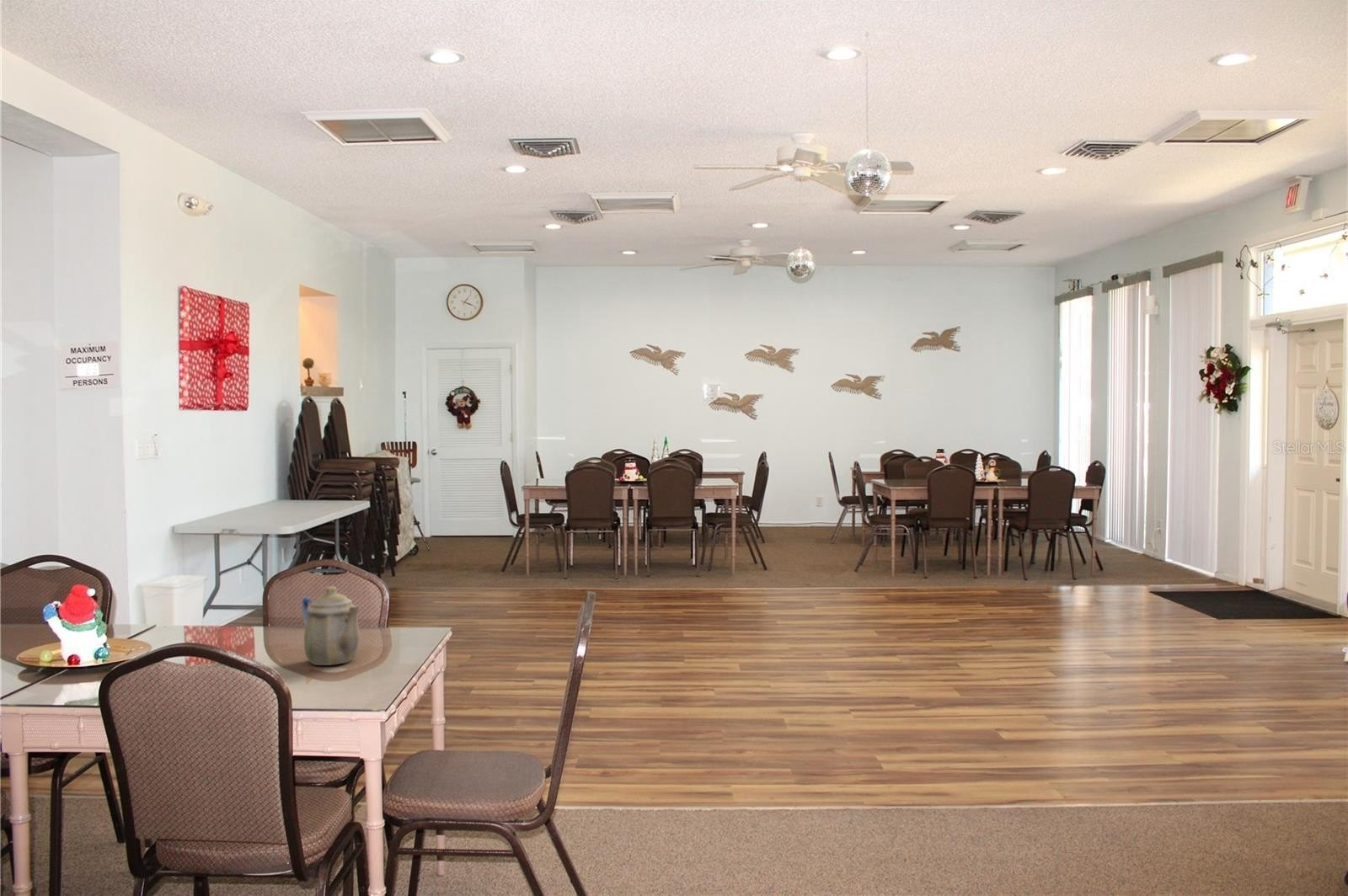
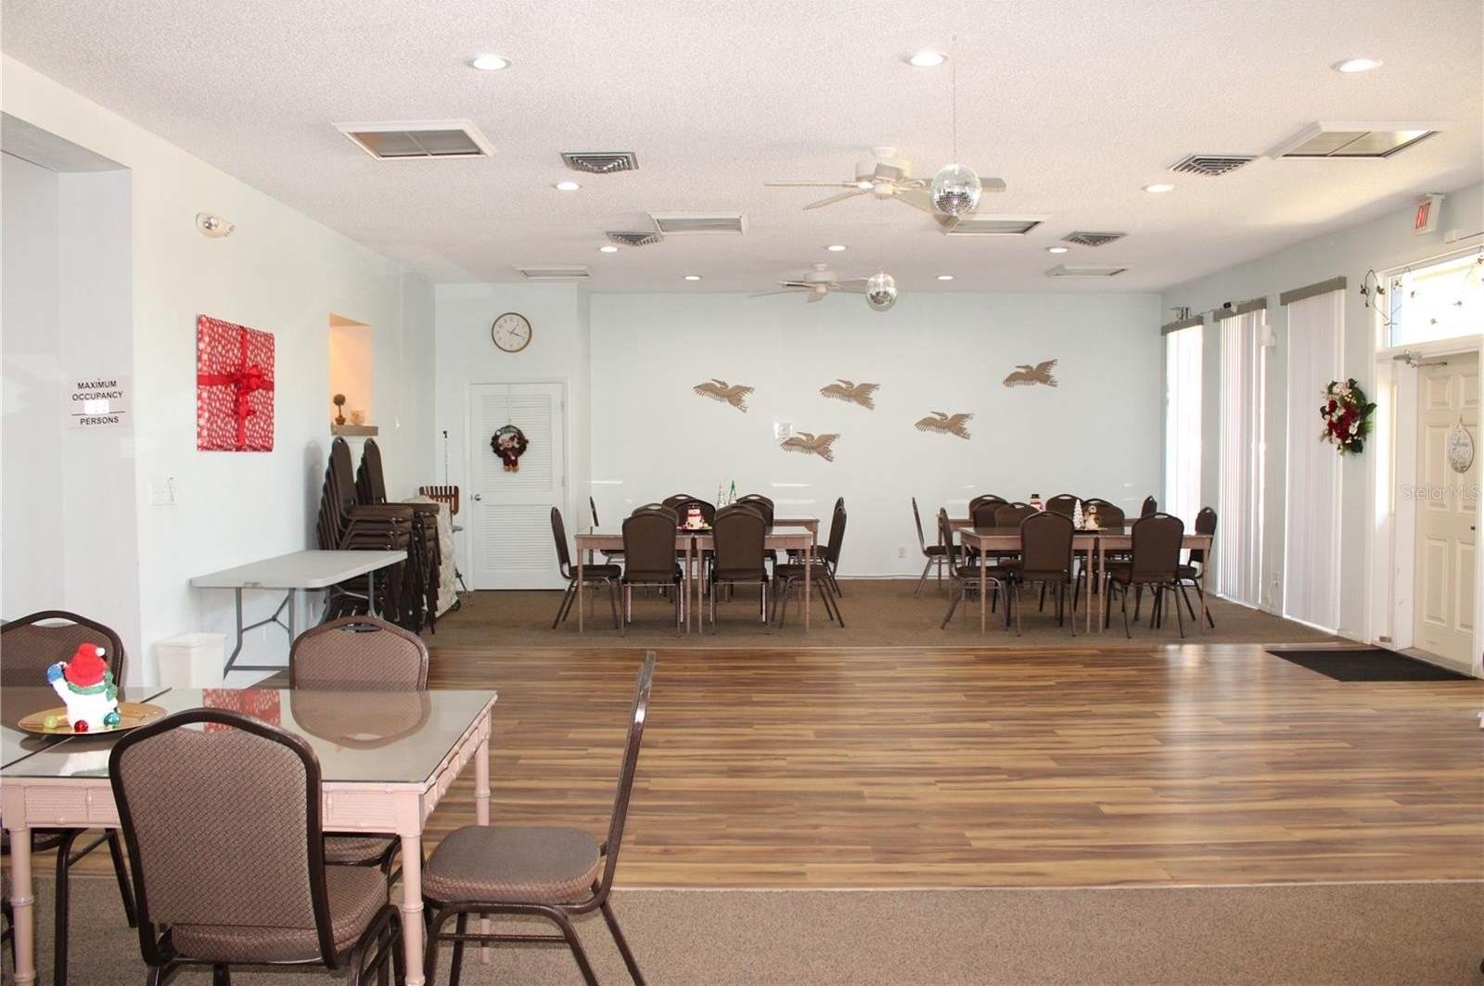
- teapot (331, 623)
